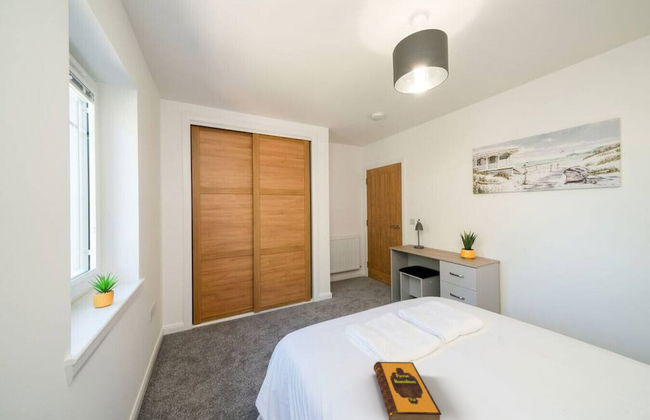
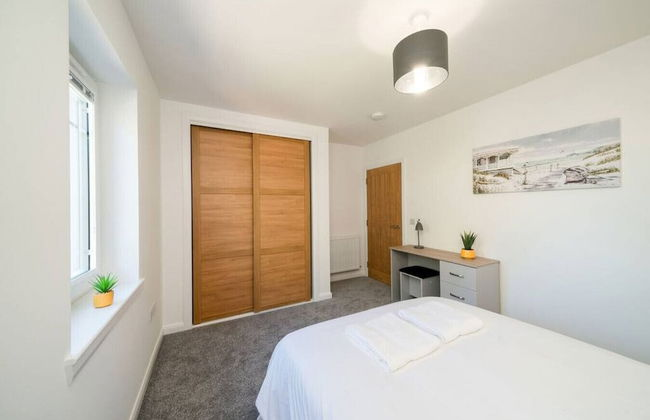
- hardback book (402, 389)
